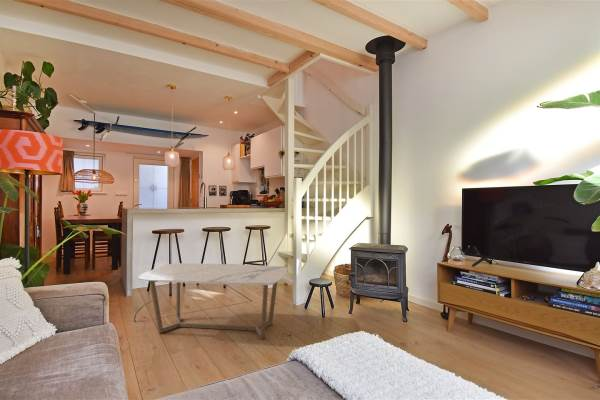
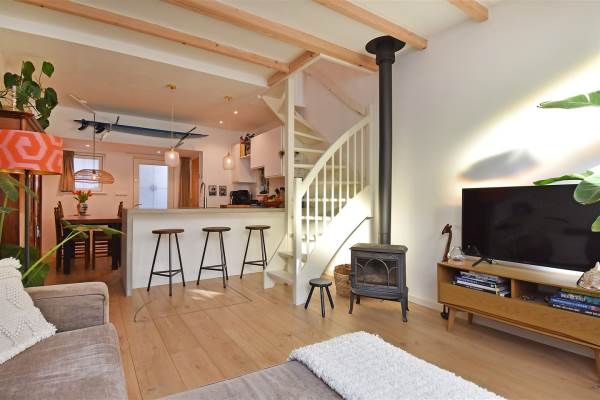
- coffee table (216, 283)
